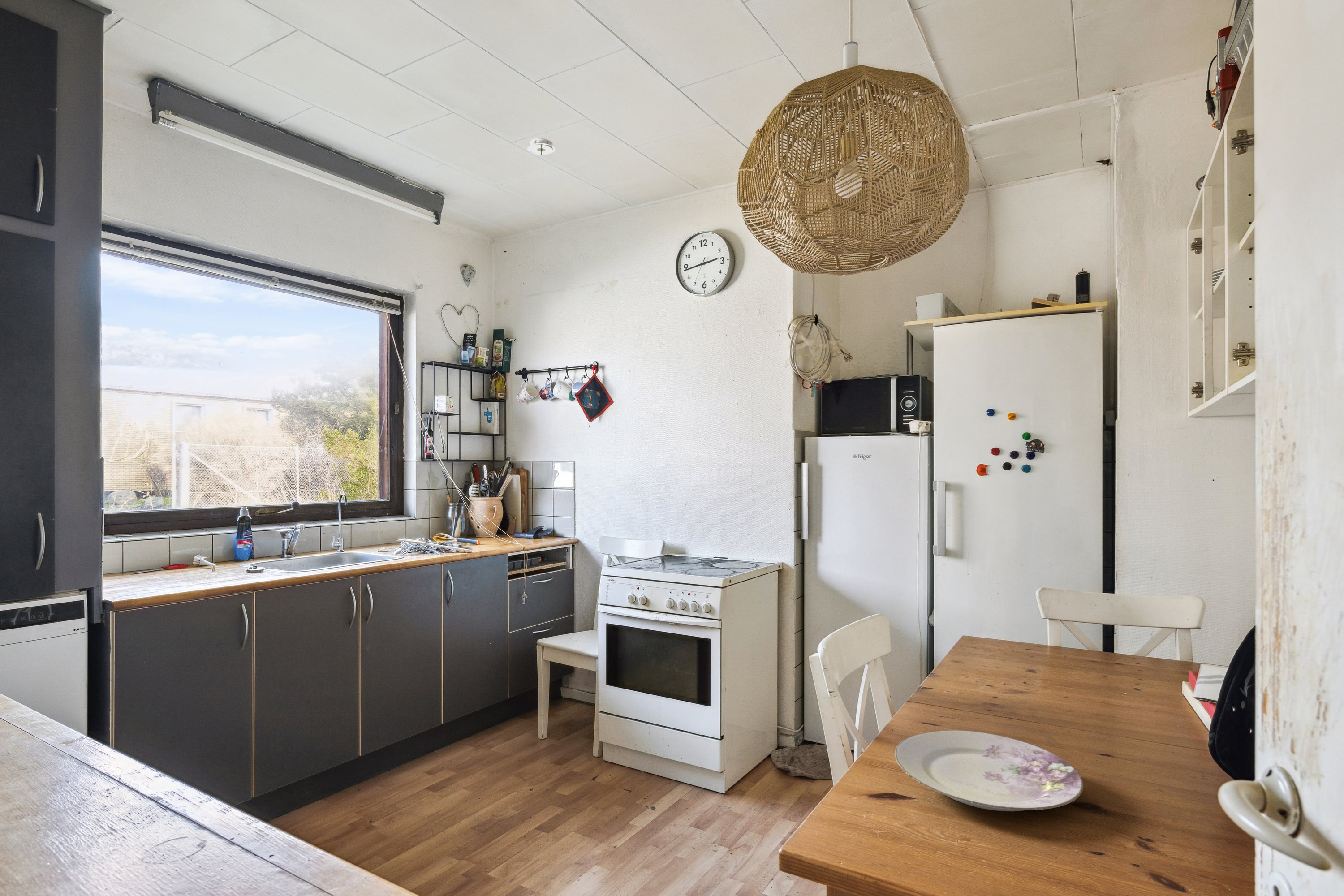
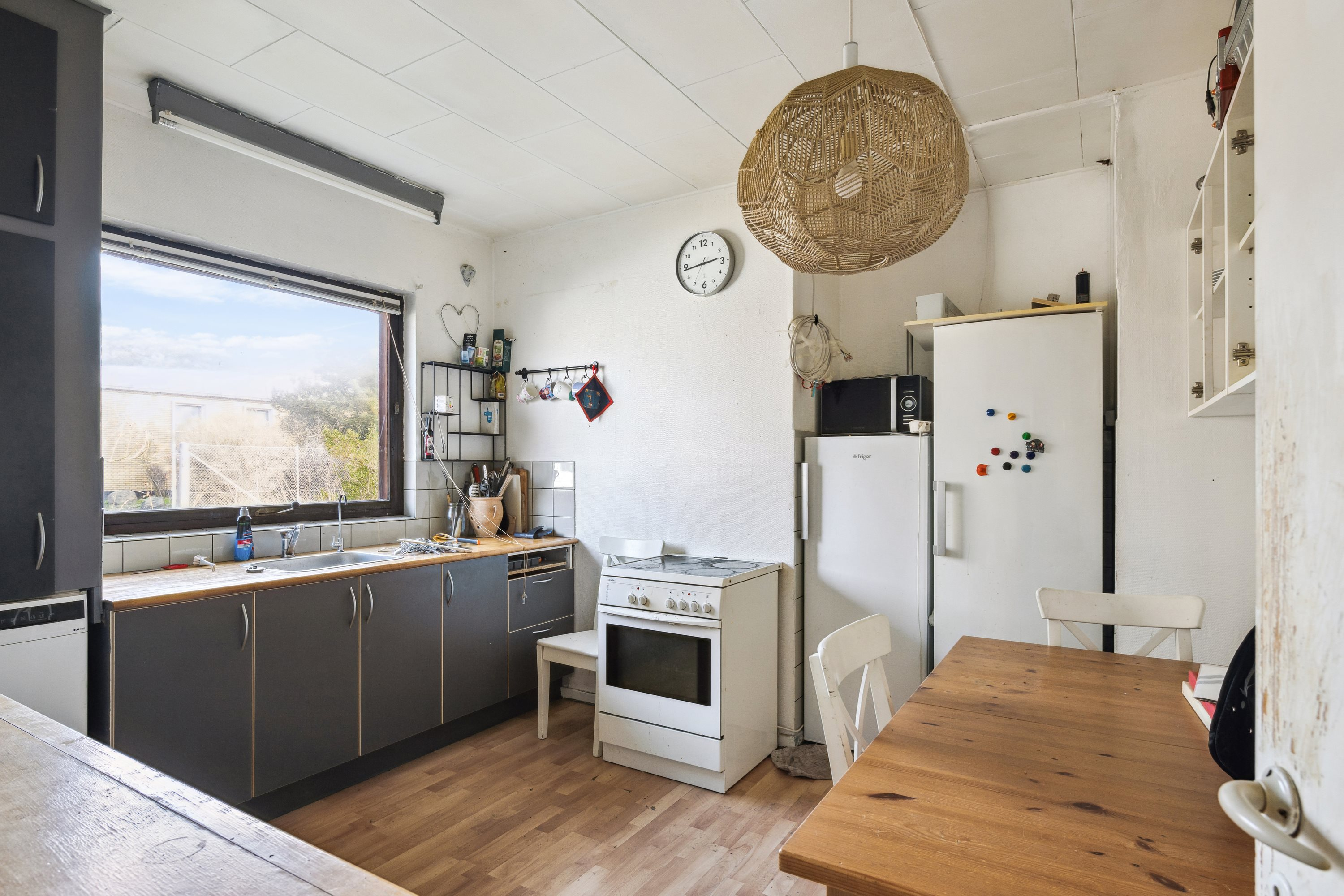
- smoke detector (540, 146)
- plate (984, 773)
